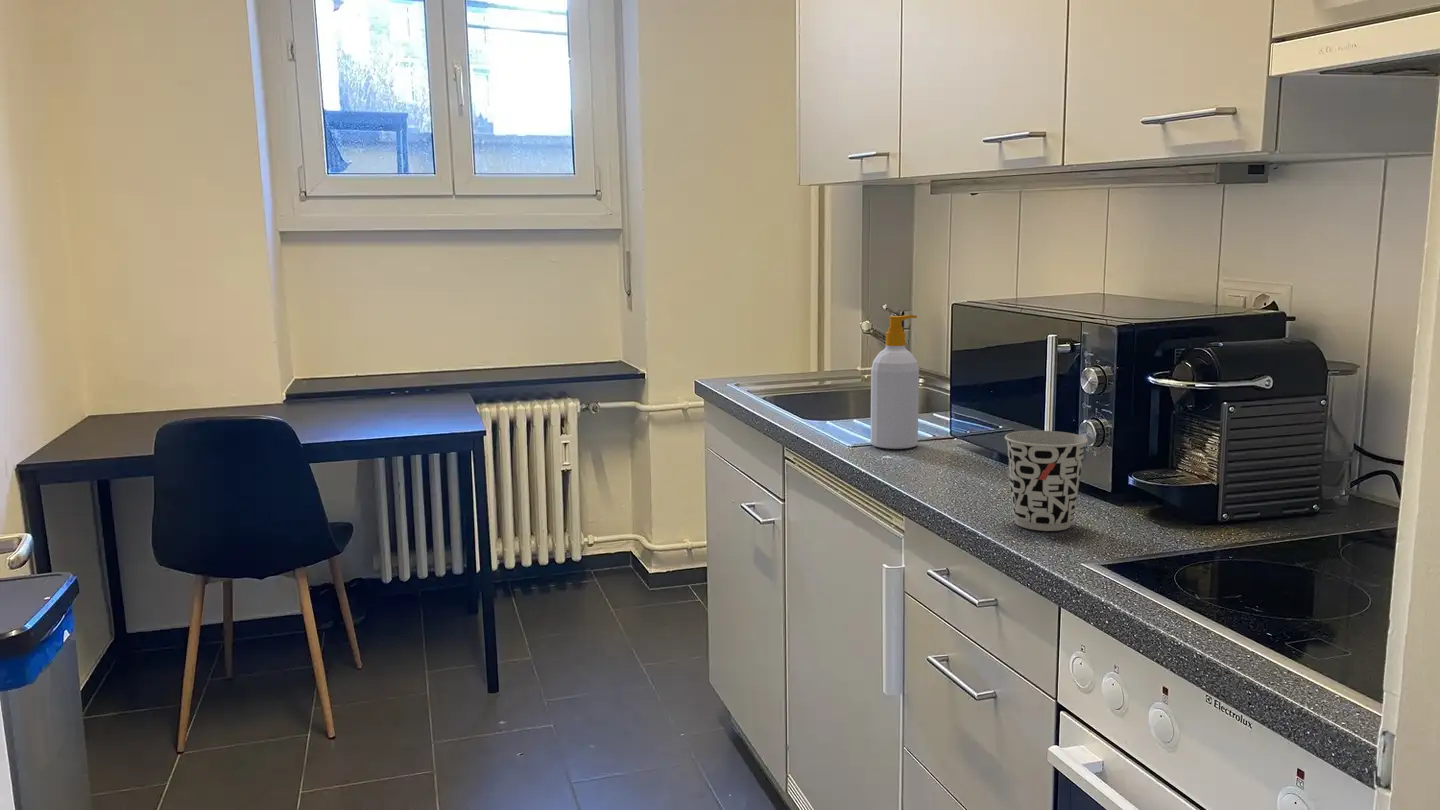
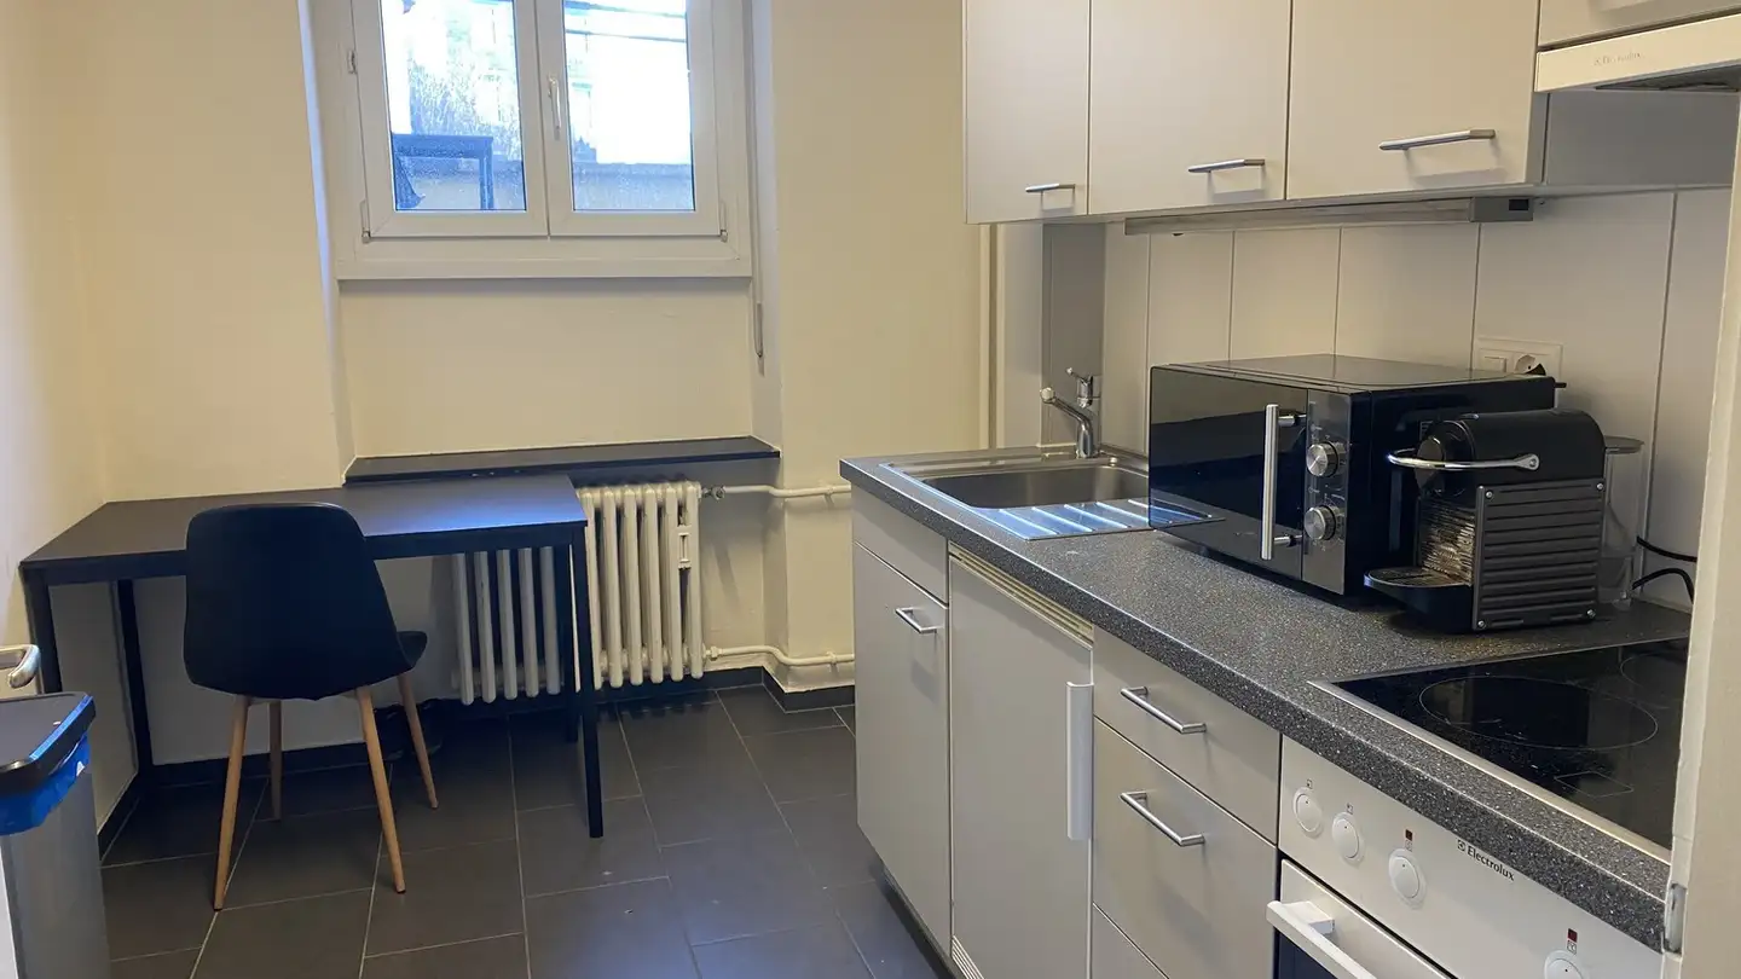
- soap bottle (896, 380)
- cup (1044, 480)
